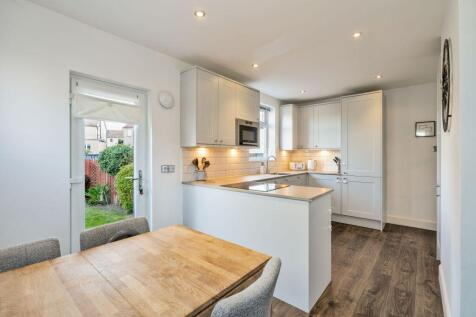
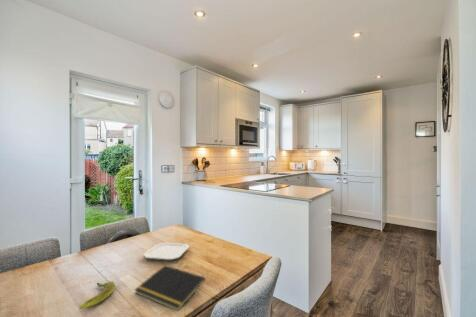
+ banana (101, 292)
+ plate (167, 251)
+ notepad (170, 284)
